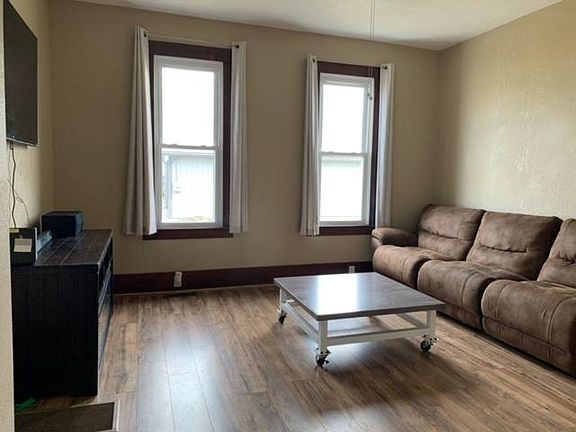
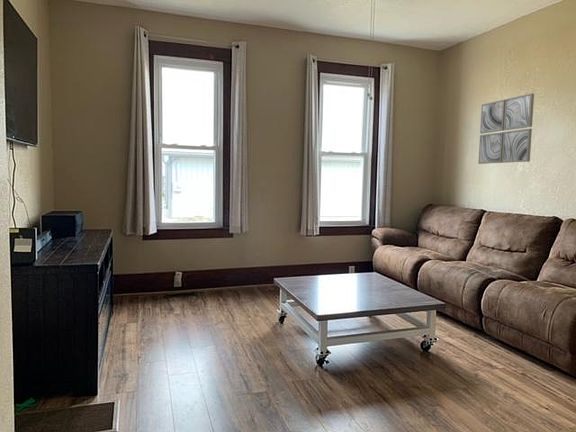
+ wall art (504, 130)
